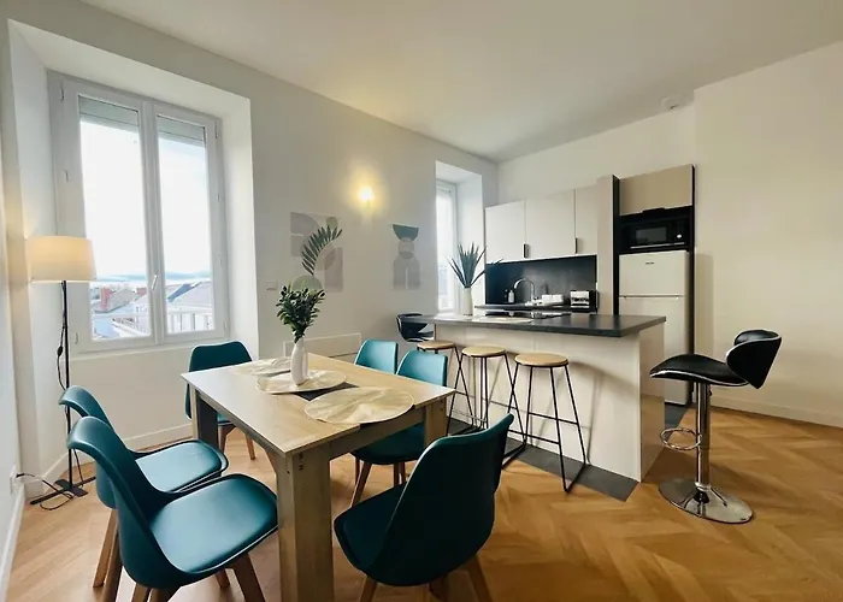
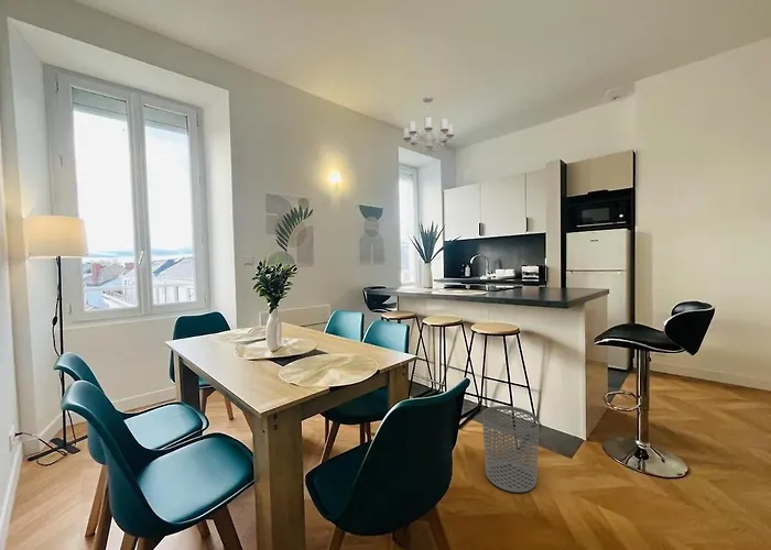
+ waste bin (510, 447)
+ chandelier (427, 125)
